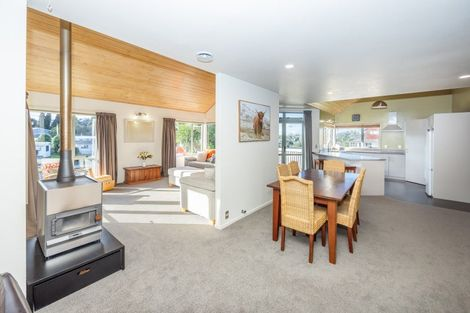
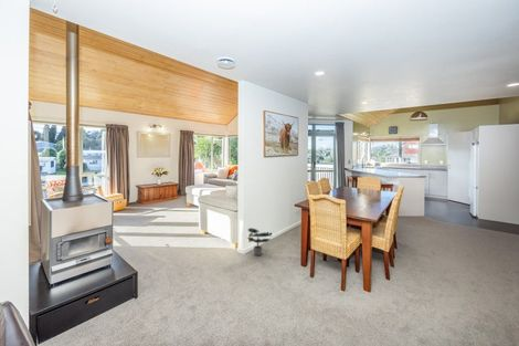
+ potted plant (258, 241)
